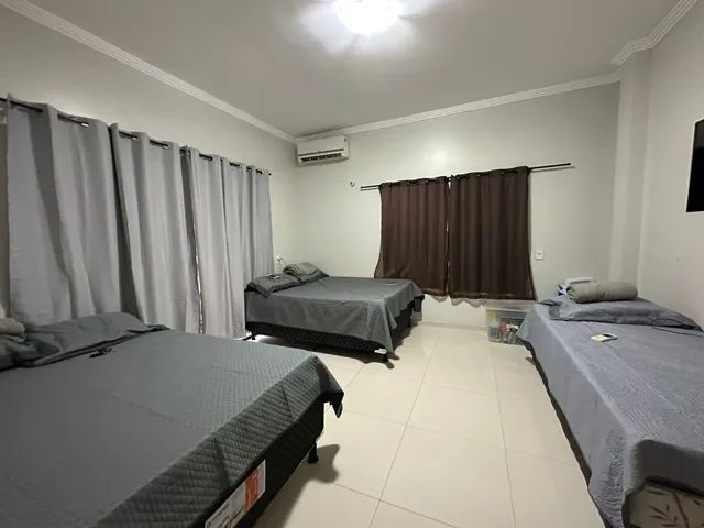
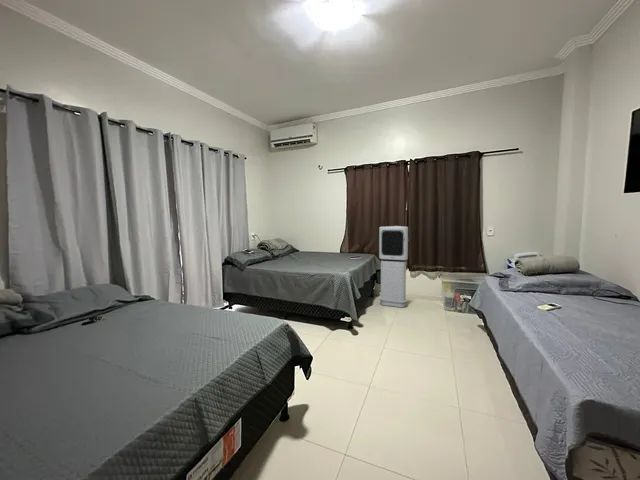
+ air purifier (394, 264)
